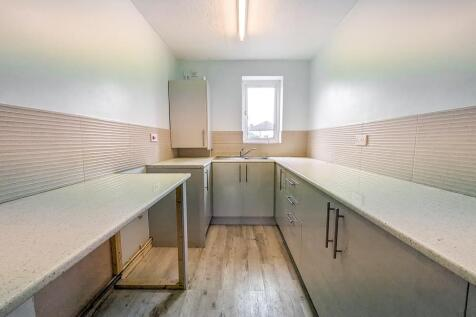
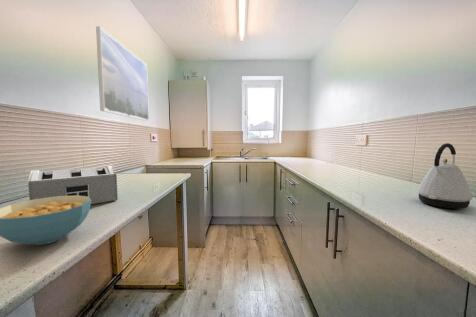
+ toaster (76, 184)
+ cereal bowl (47, 222)
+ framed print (127, 83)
+ kettle (445, 174)
